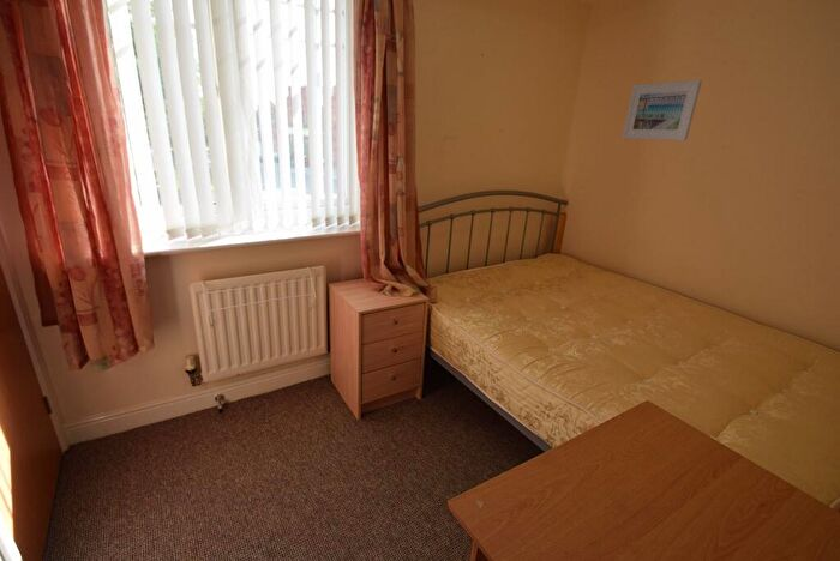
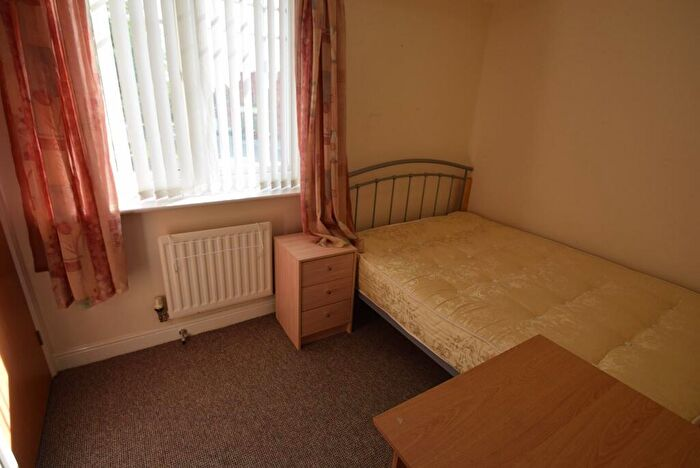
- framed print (659, 111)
